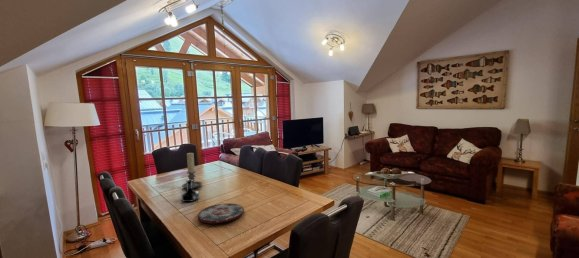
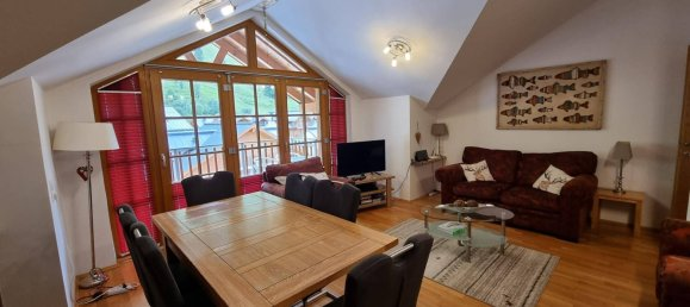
- plate (221, 212)
- candle holder (192, 170)
- tequila bottle (189, 189)
